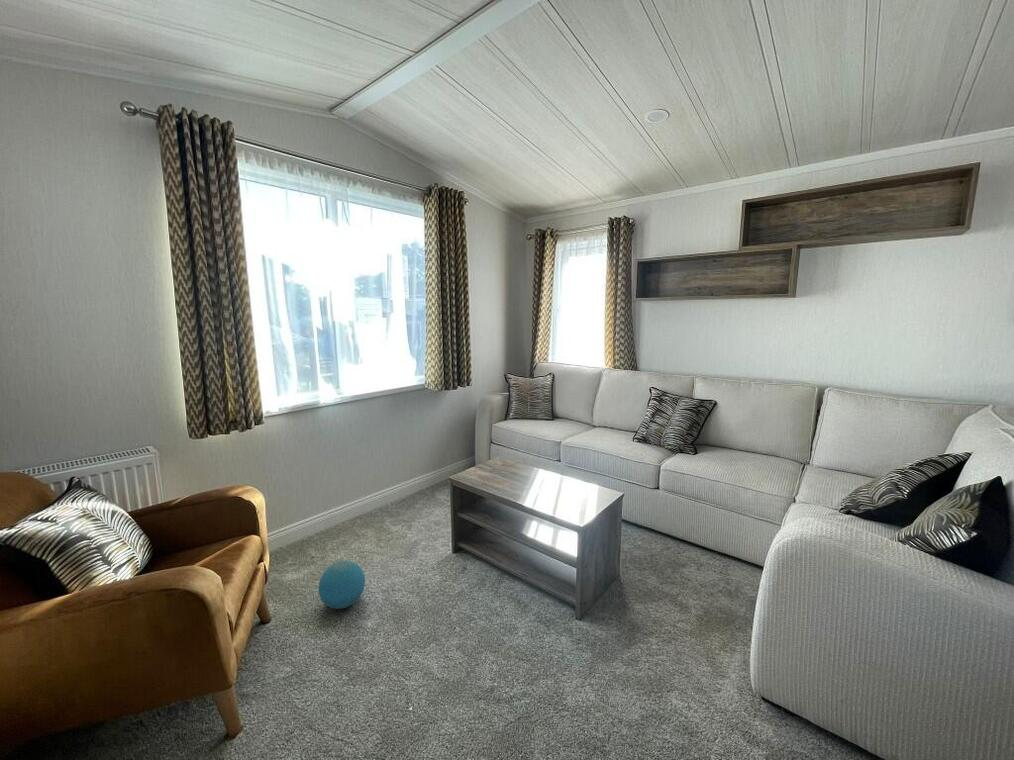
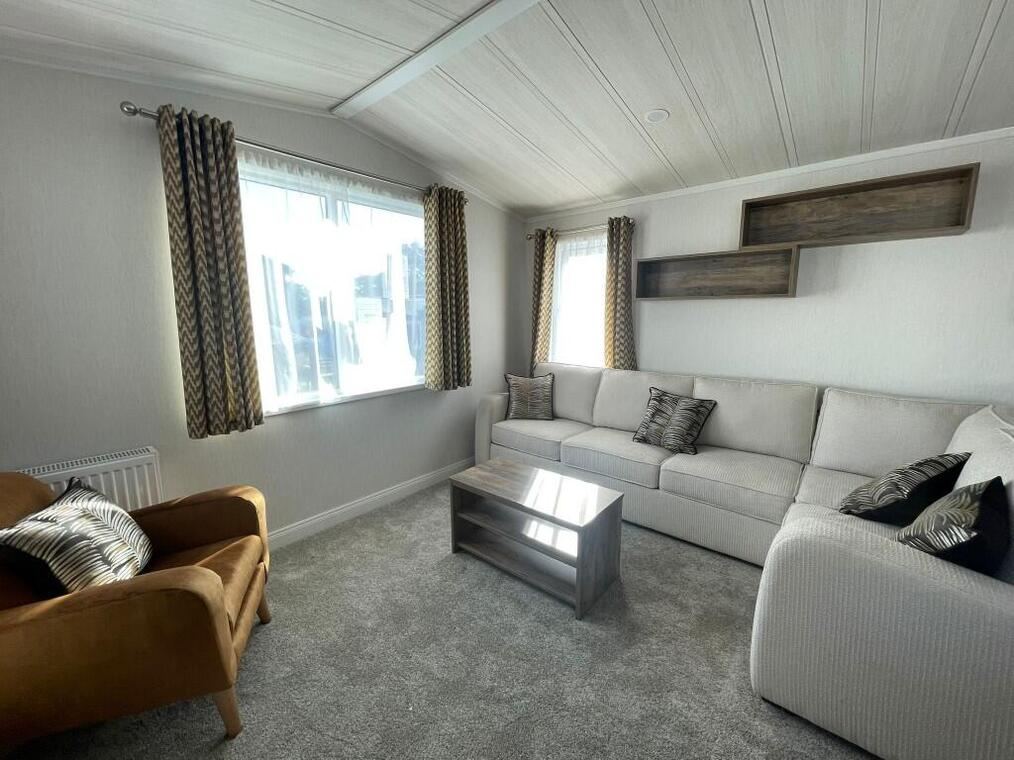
- ball (342, 584)
